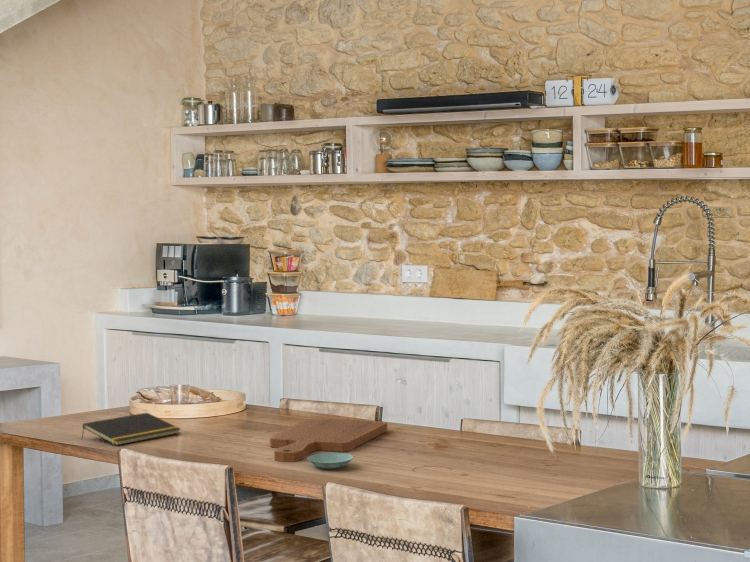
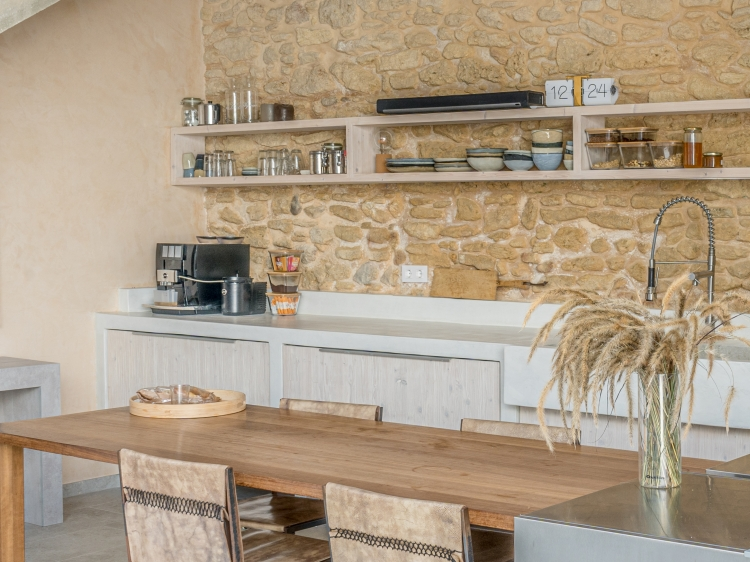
- notepad (132, 428)
- saucer (330, 461)
- cutting board (324, 435)
